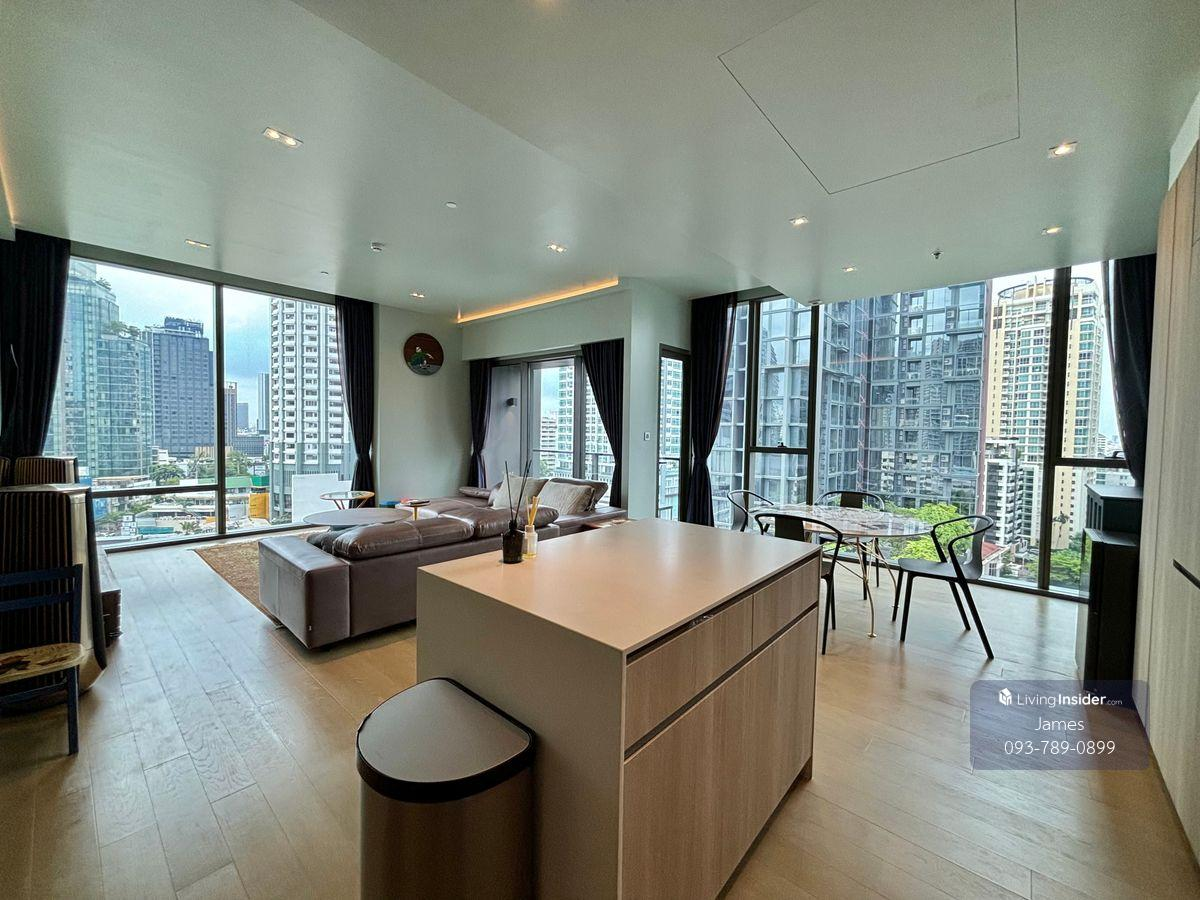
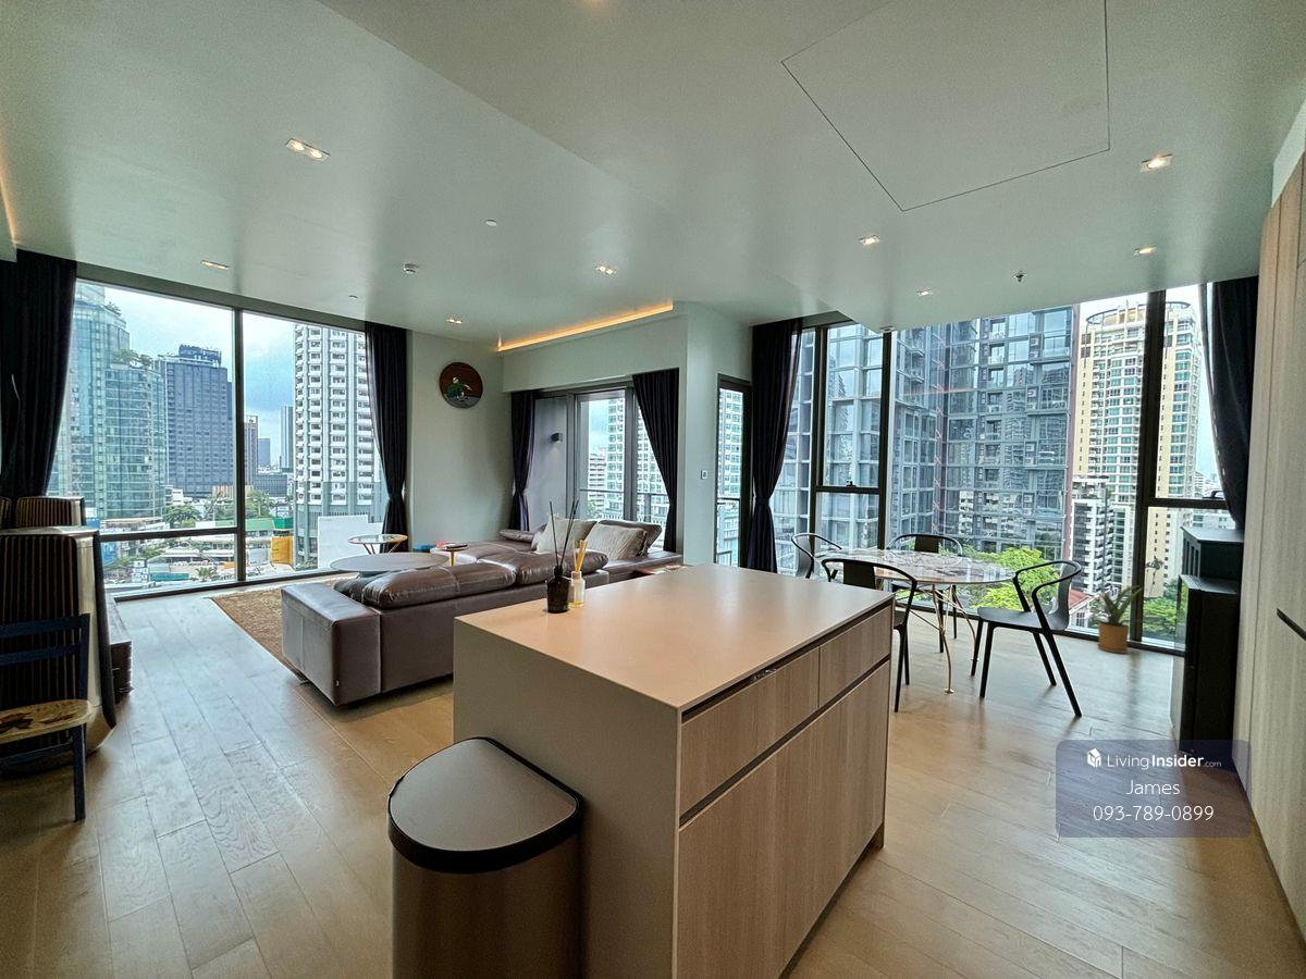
+ house plant (1111, 616)
